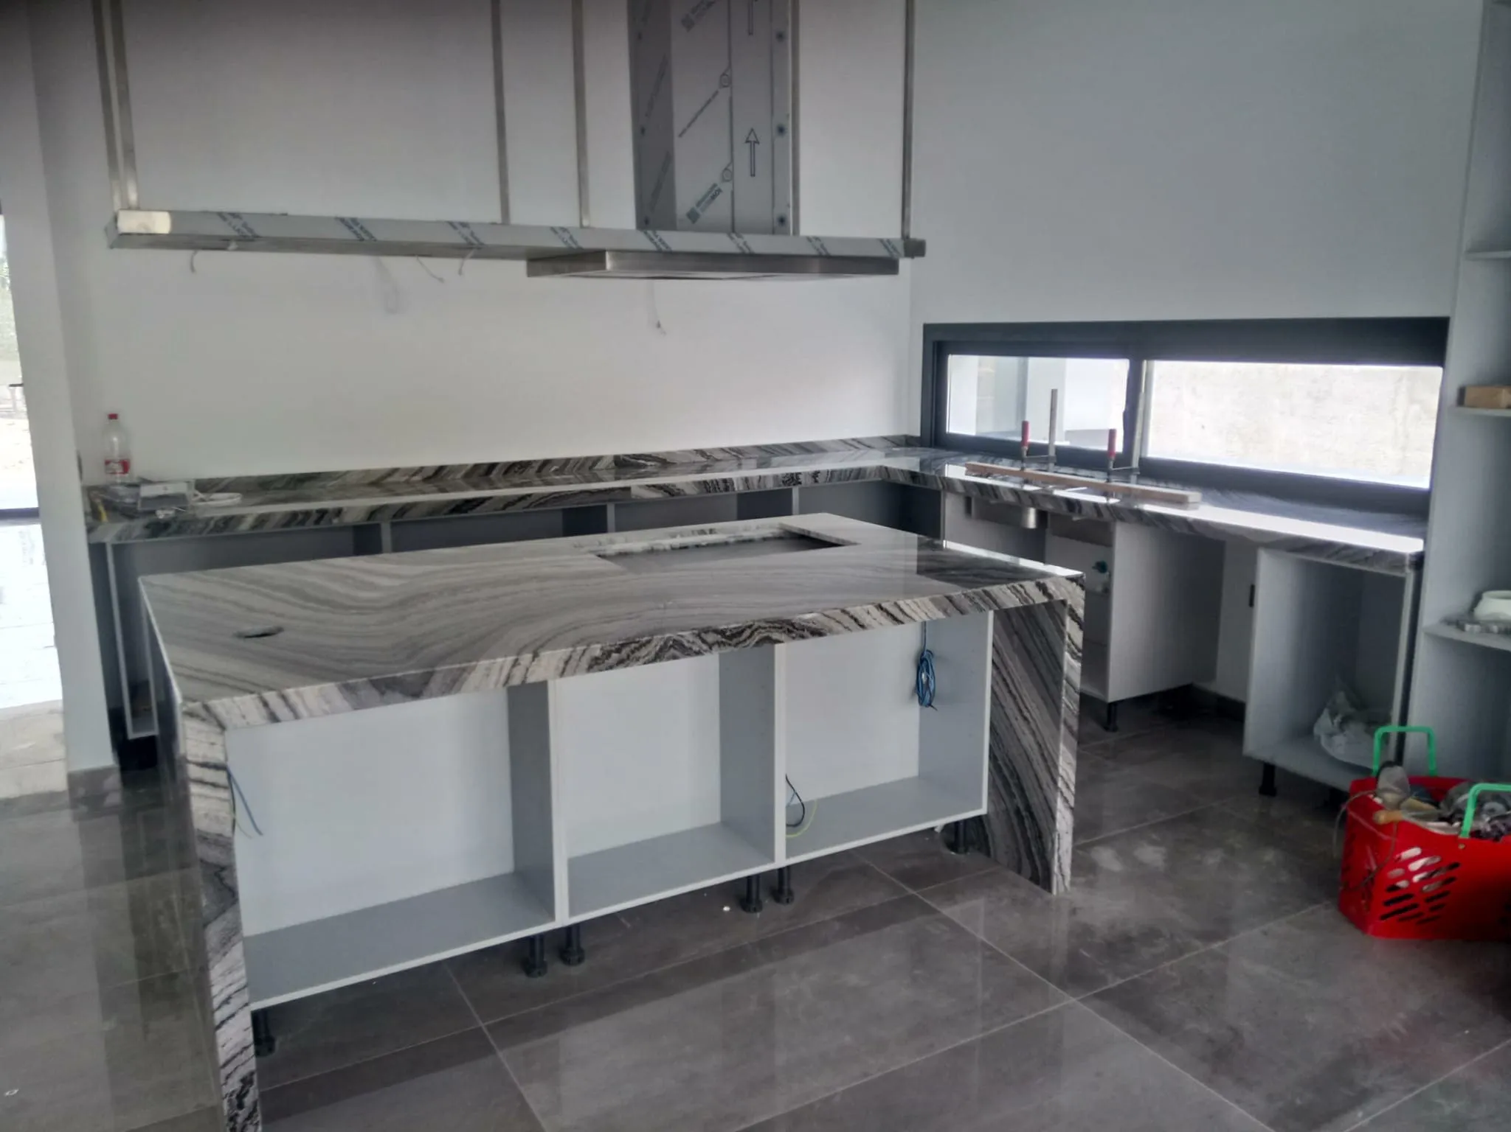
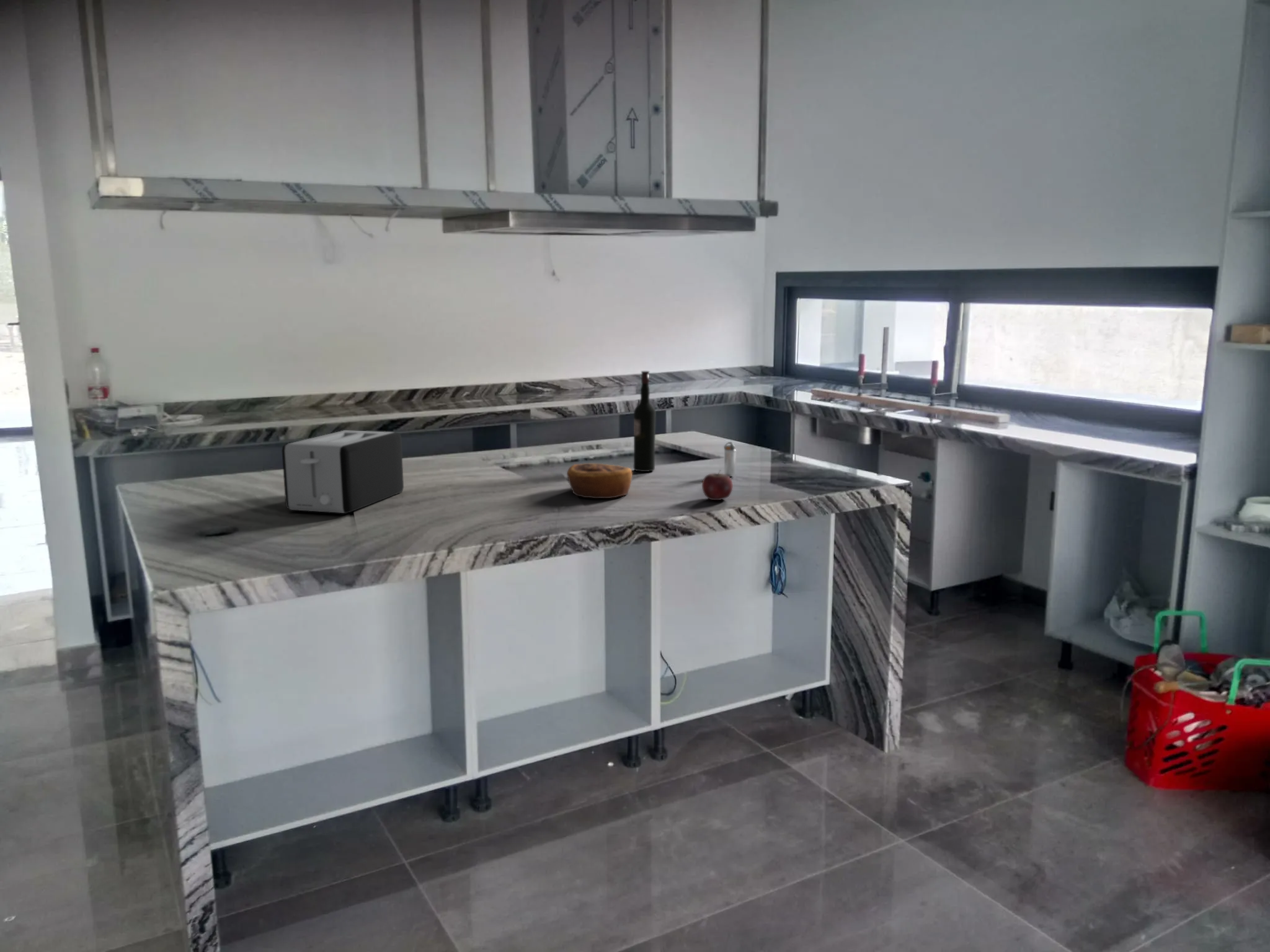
+ apple (717, 484)
+ shaker (729, 459)
+ wine bottle (644, 421)
+ pastry (600, 478)
+ toaster (345, 469)
